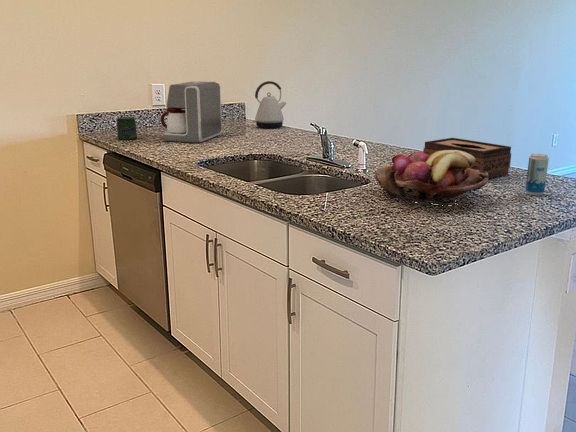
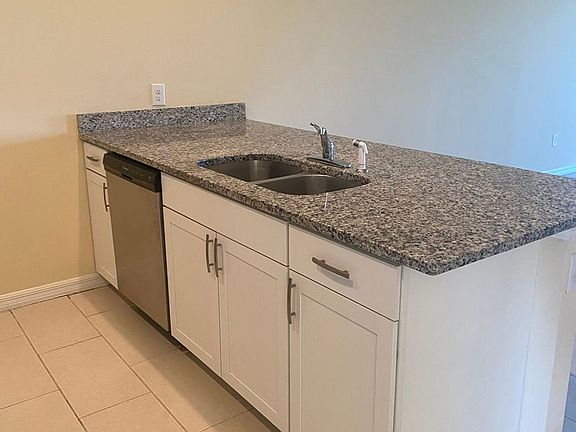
- fruit basket (431, 173)
- kettle (270, 104)
- jar (126, 128)
- coffee maker (193, 111)
- tissue box (468, 153)
- beverage can (536, 174)
